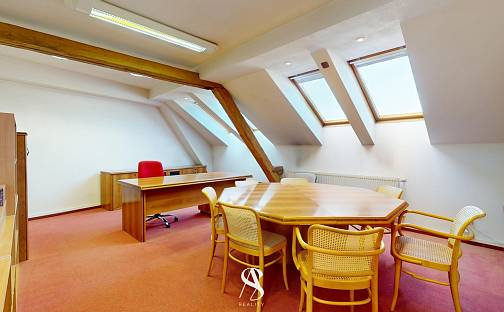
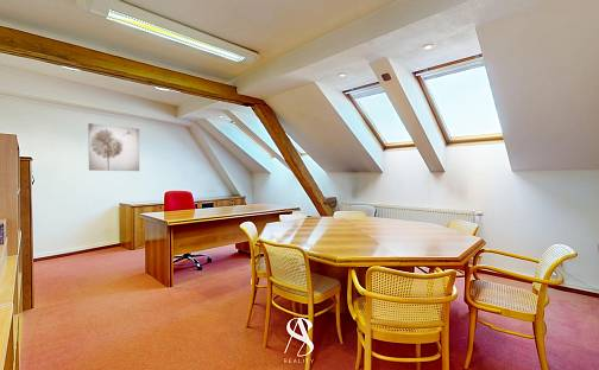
+ wall art (115, 148)
